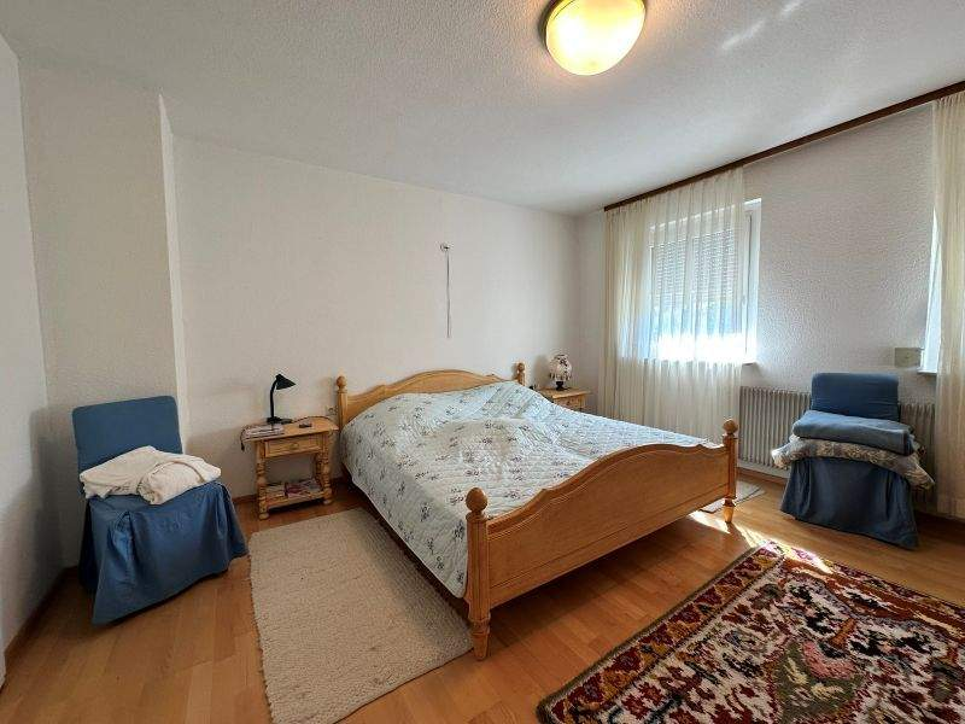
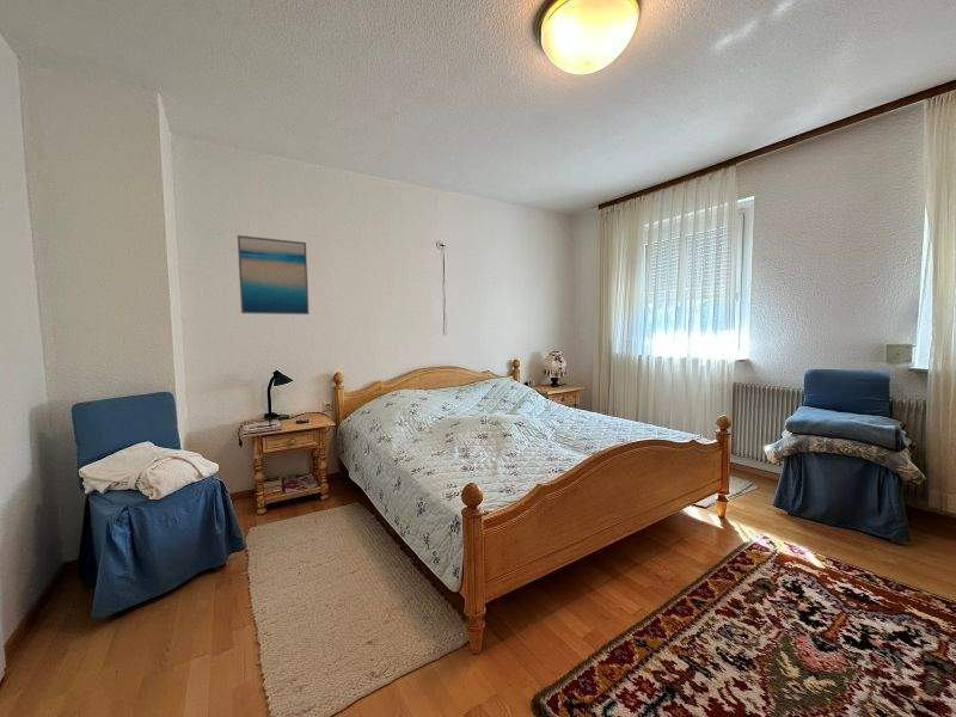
+ wall art (274, 276)
